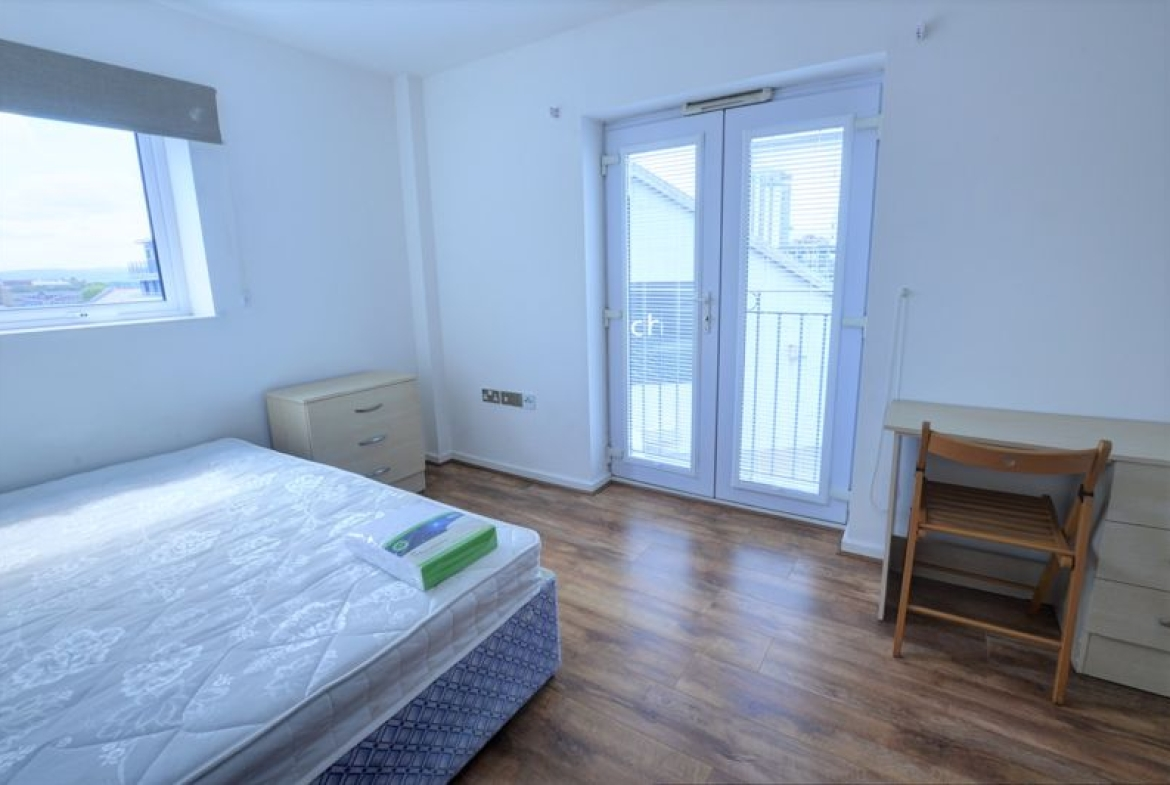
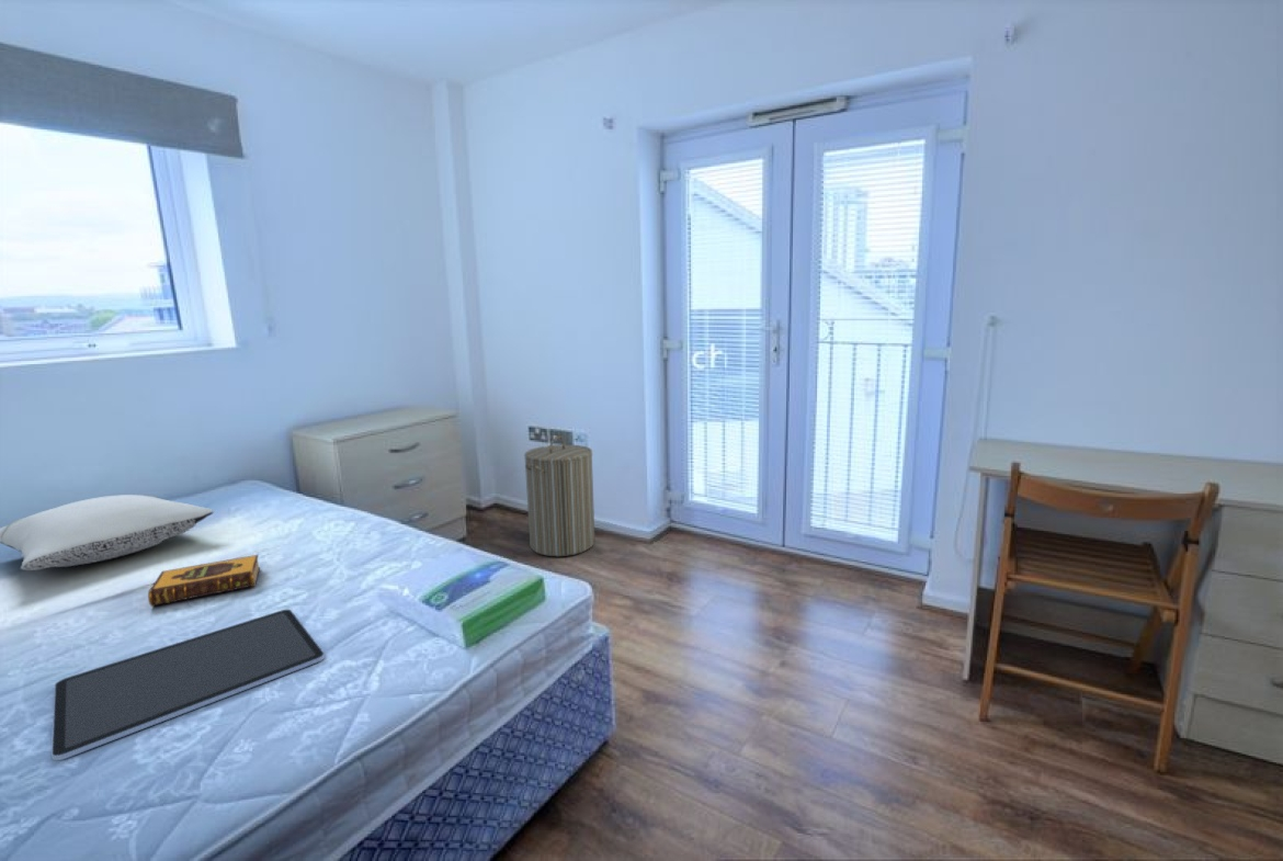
+ pillow (102, 525)
+ laundry hamper (560, 490)
+ hardback book (207, 579)
+ tablet (194, 669)
